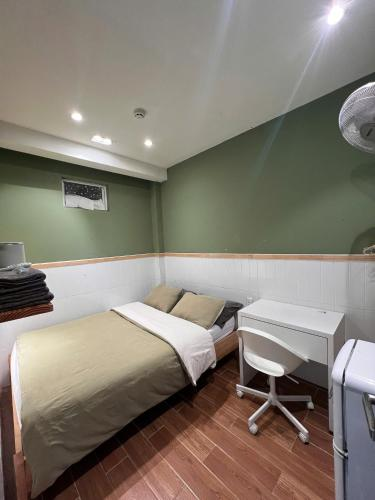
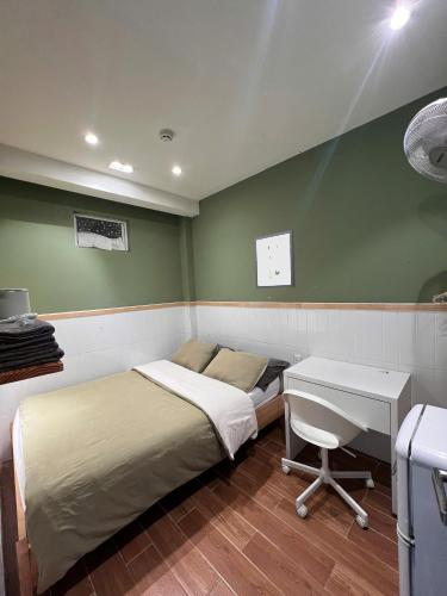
+ wall art (273, 261)
